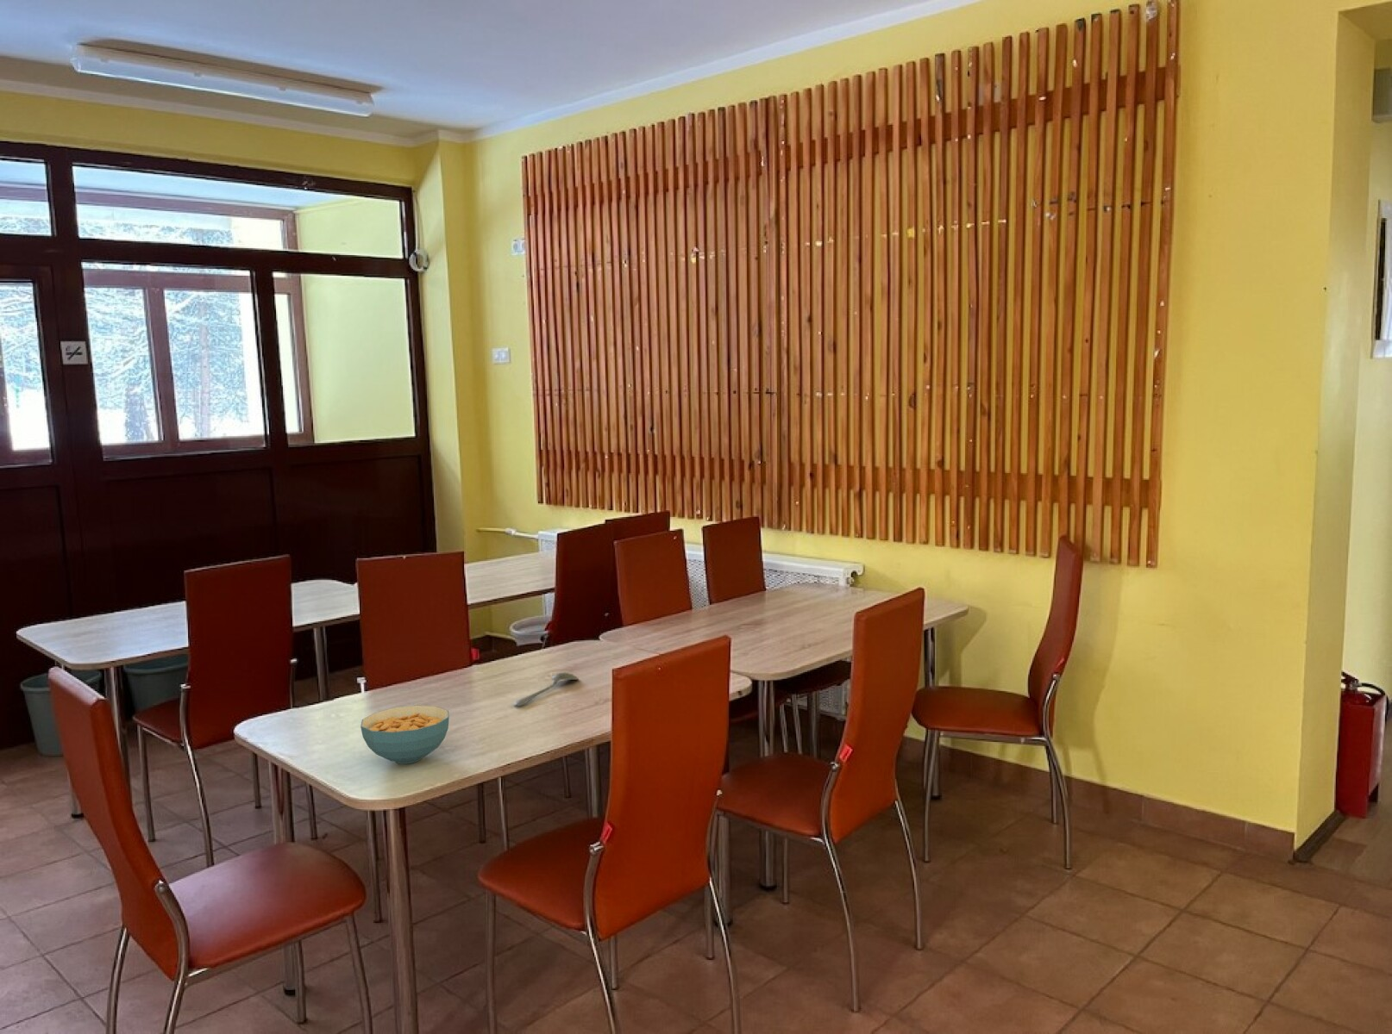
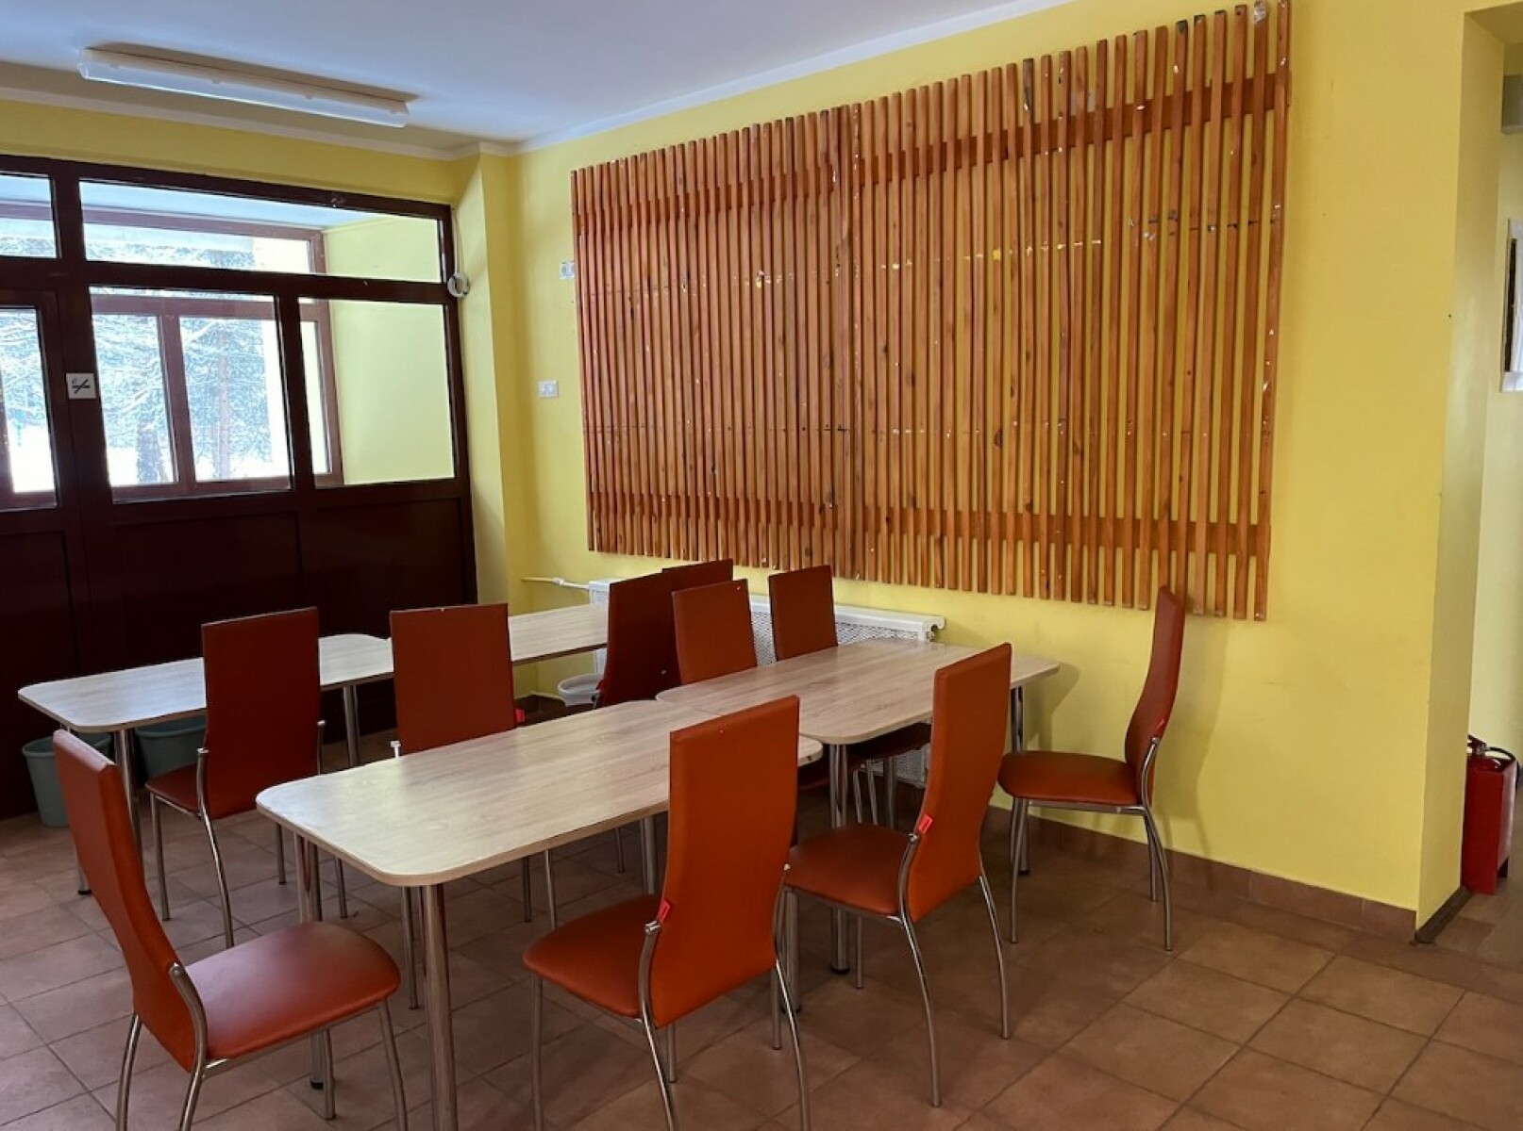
- cereal bowl (406, 739)
- spoon (549, 686)
